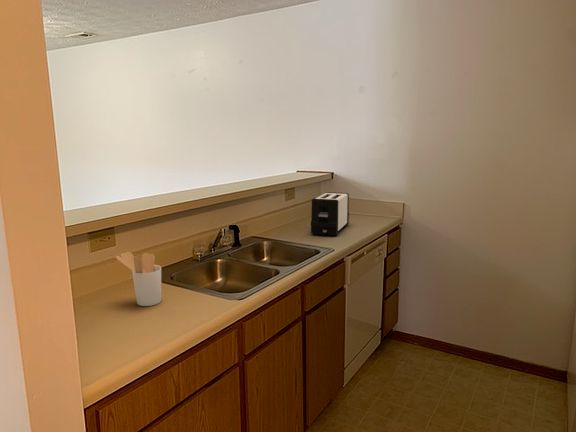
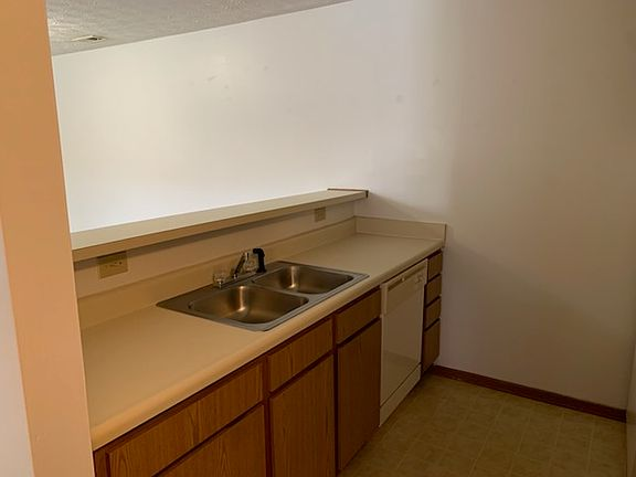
- toaster (330, 213)
- utensil holder (140, 277)
